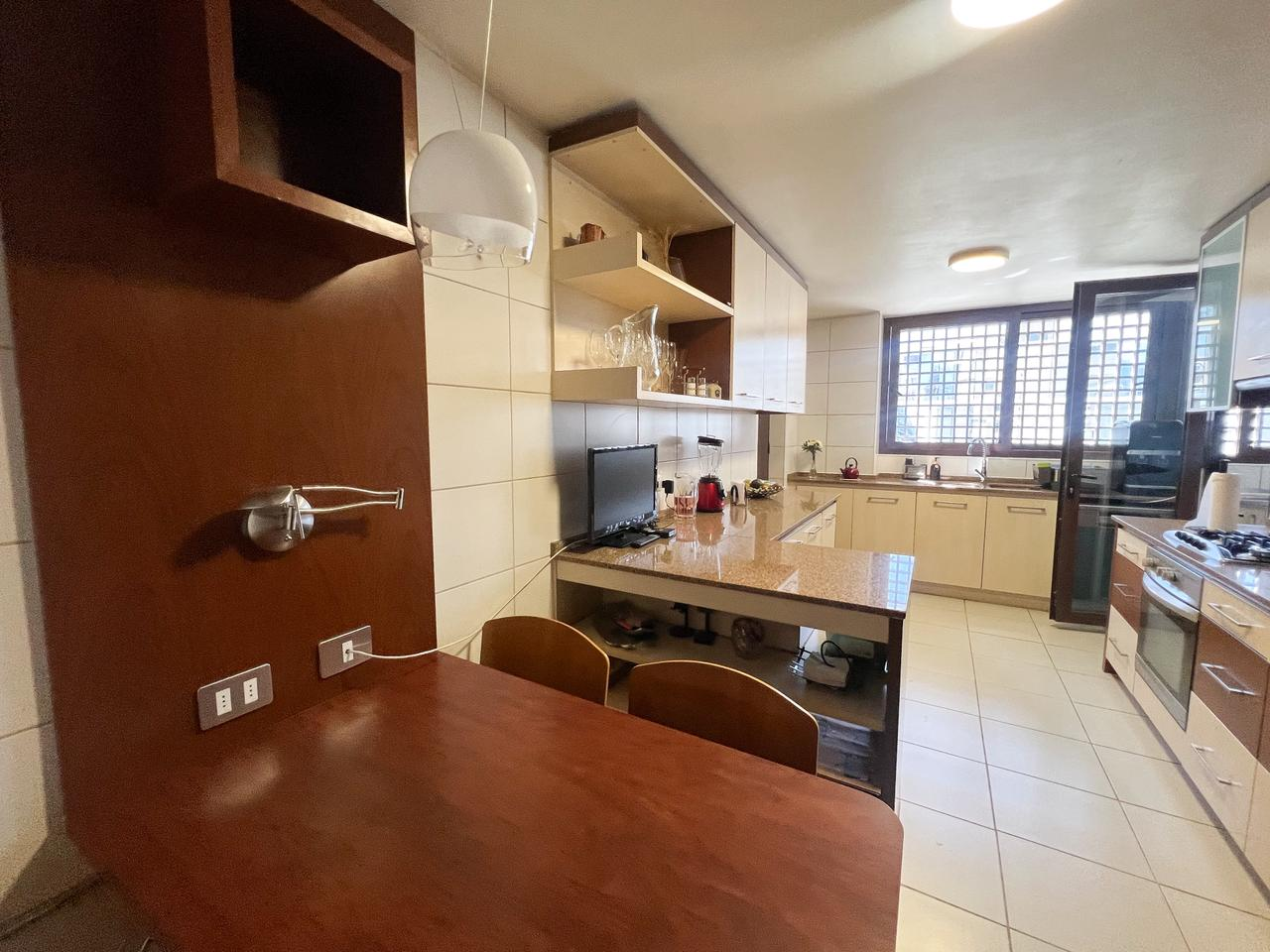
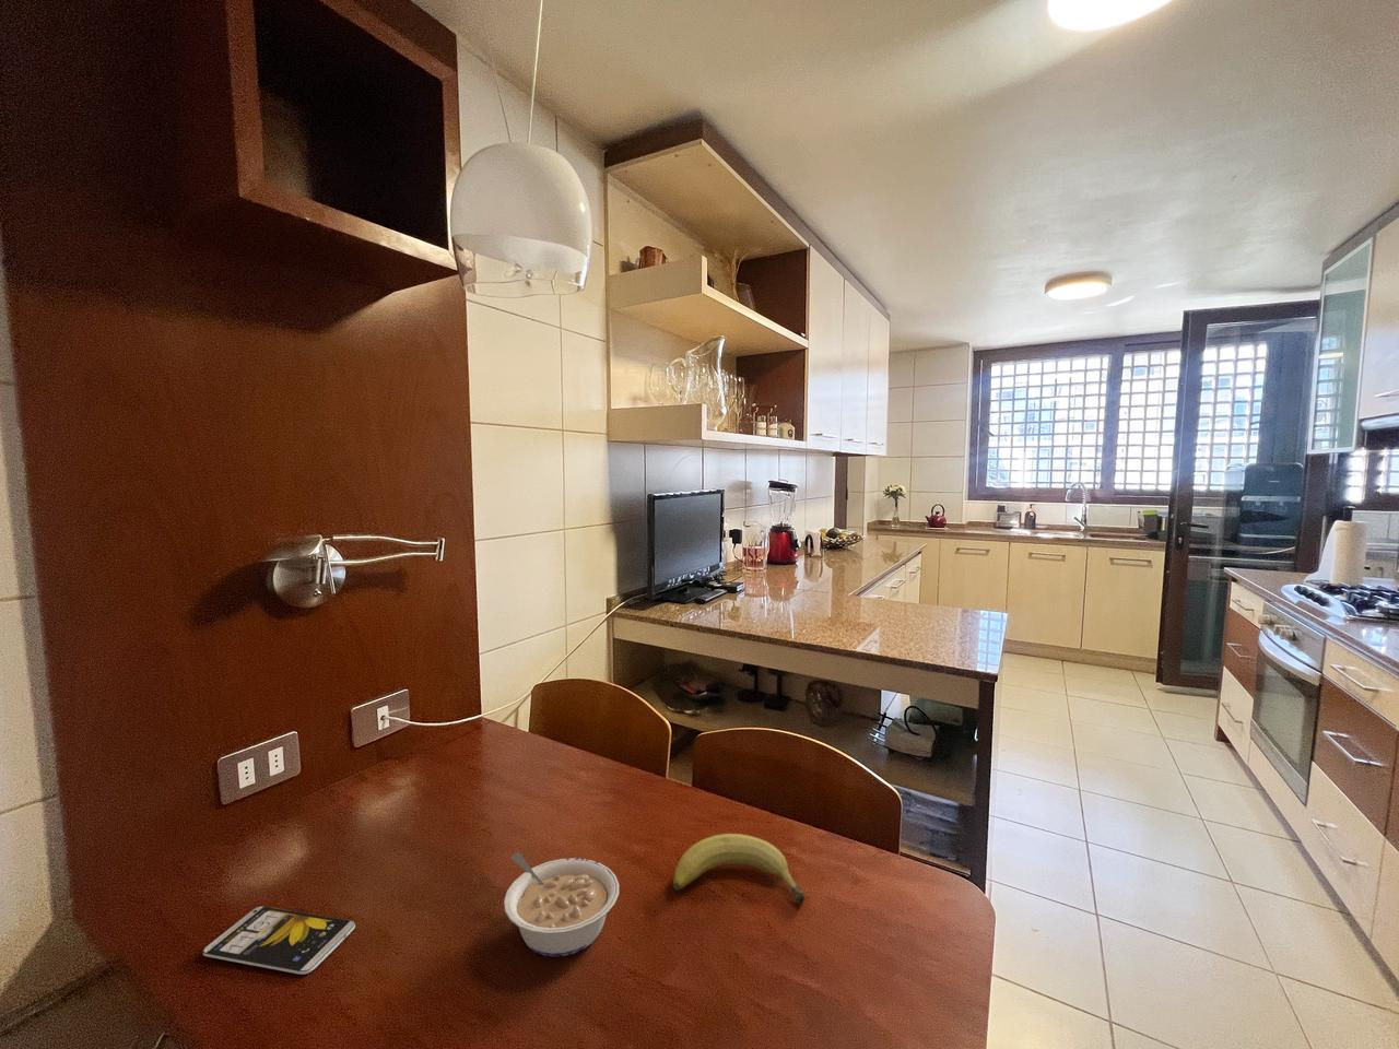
+ legume (557, 906)
+ smartphone (281, 938)
+ fruit (738, 863)
